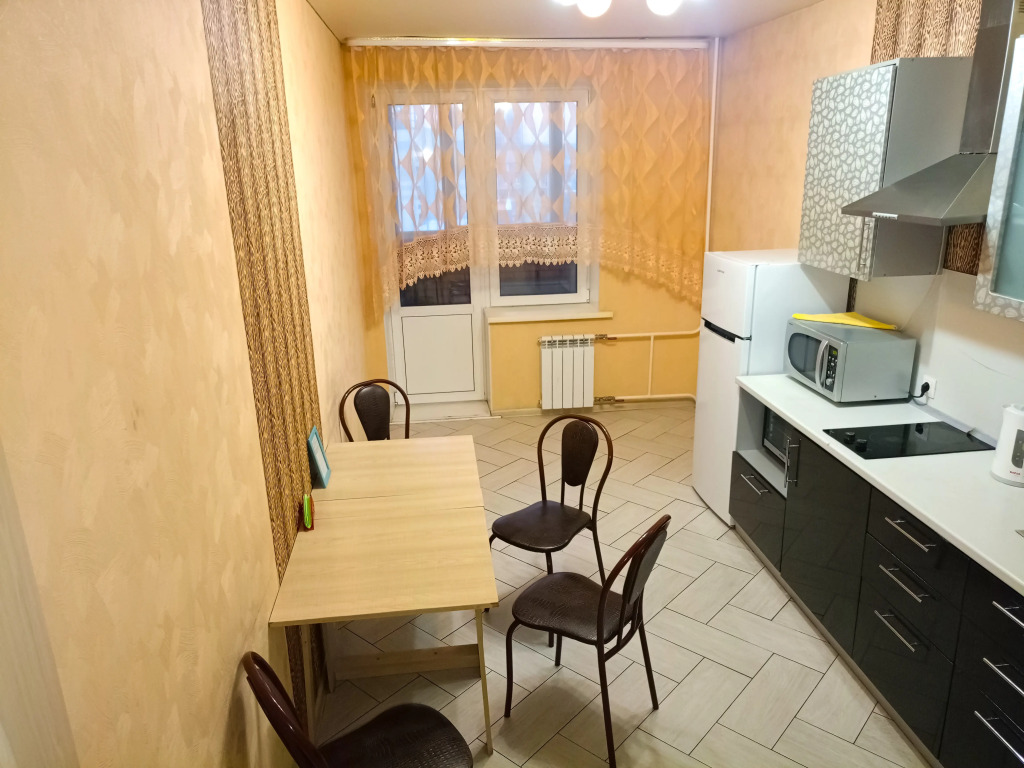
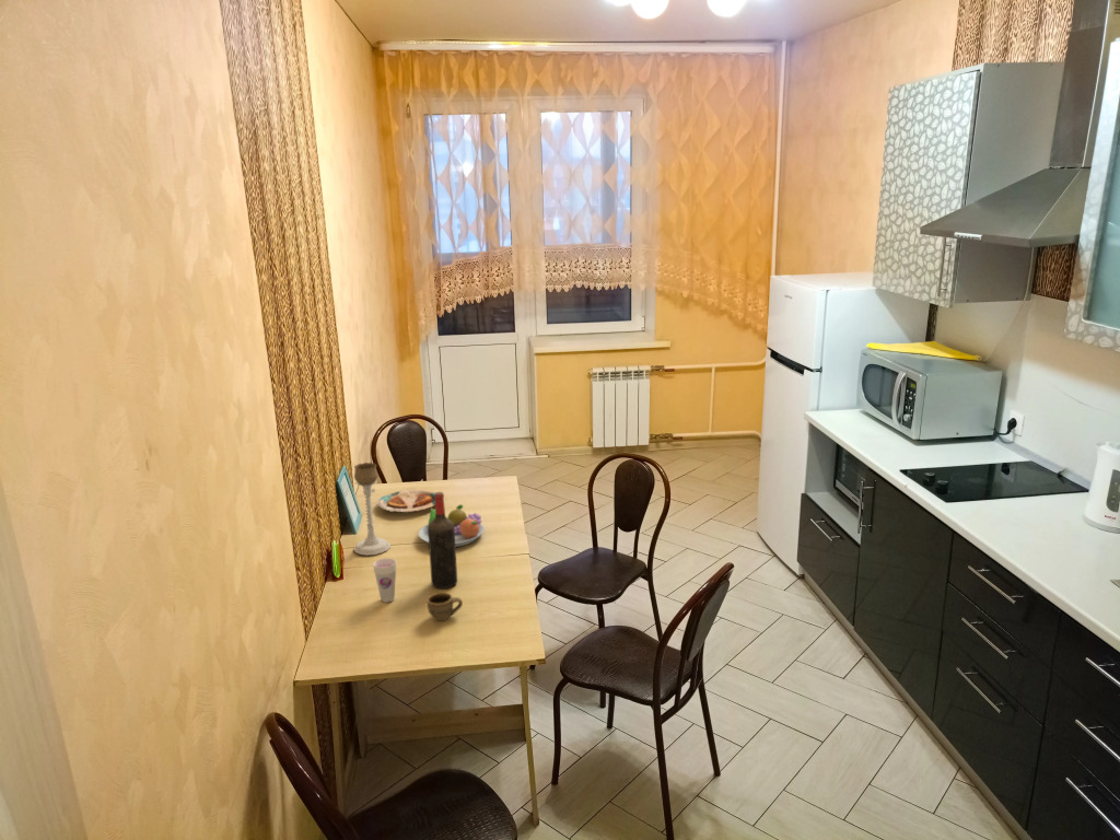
+ cup (386, 581)
+ cup (444, 607)
+ fruit bowl (453, 523)
+ candle holder (369, 506)
+ wine bottle (441, 538)
+ plate (410, 500)
